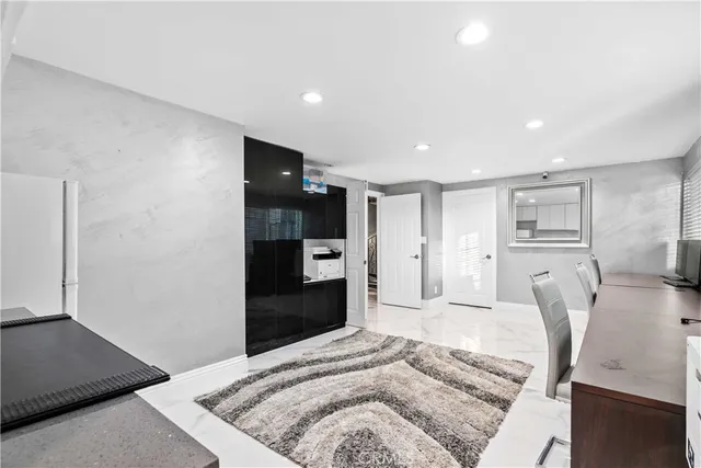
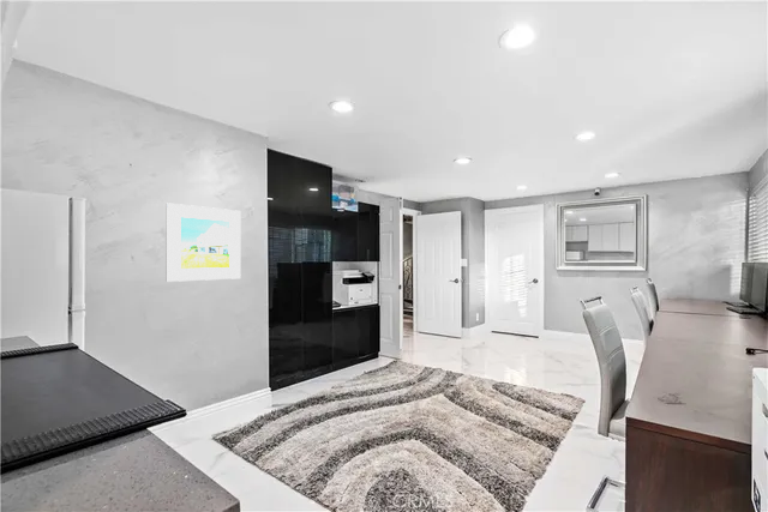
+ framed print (205, 243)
